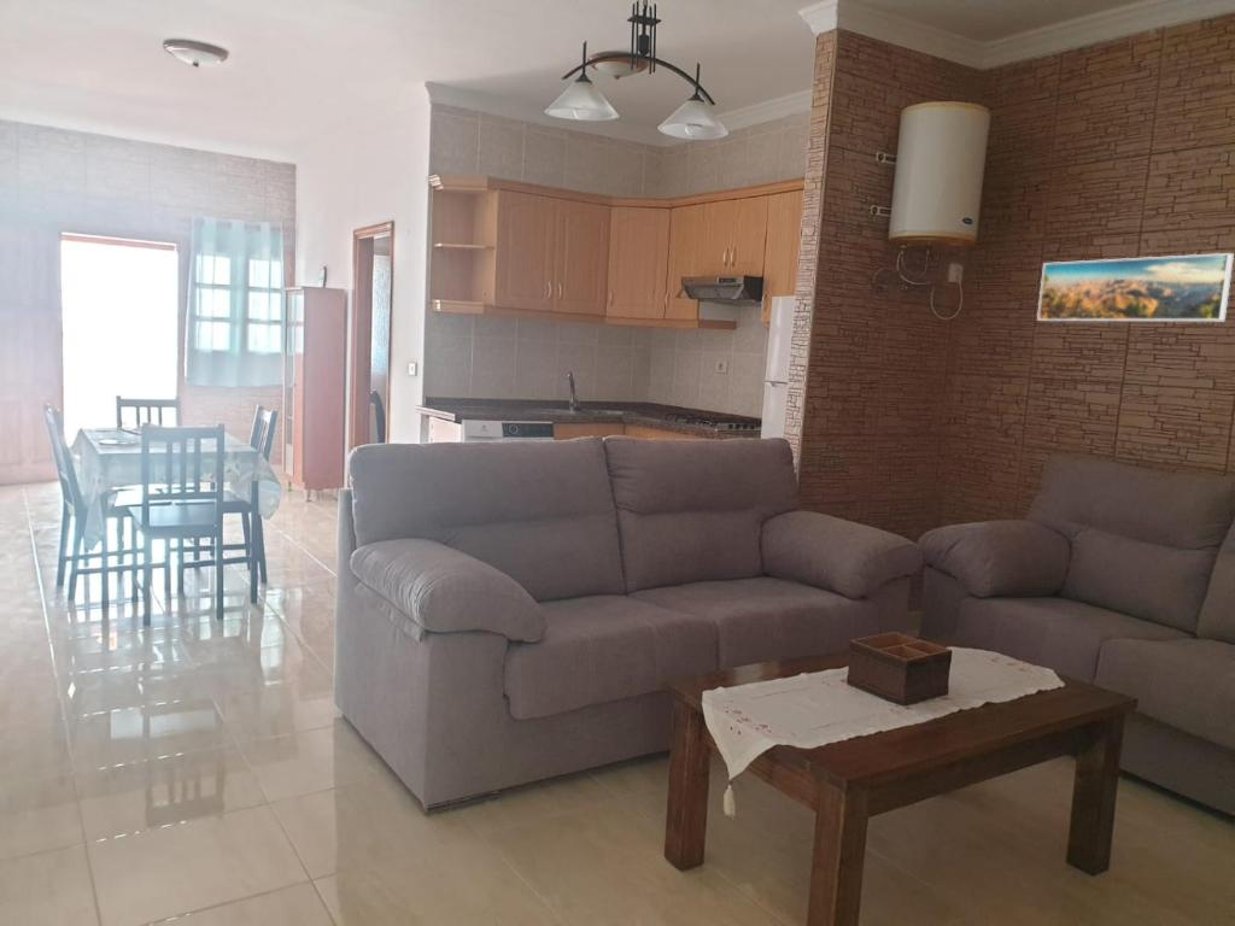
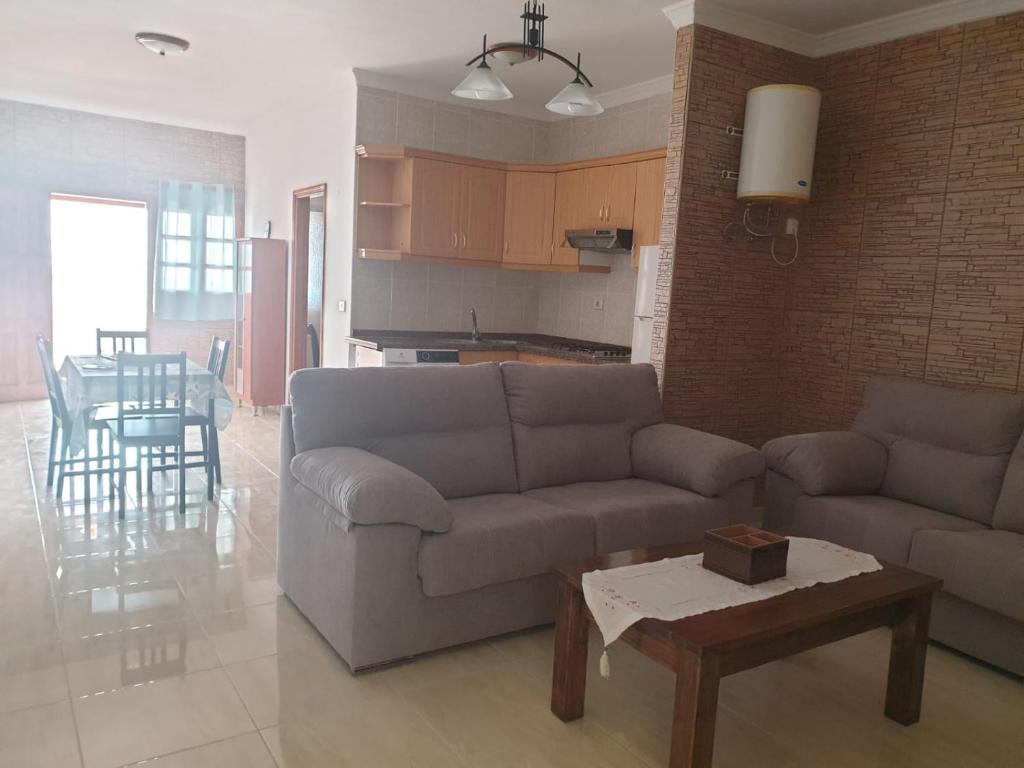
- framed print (1126, 289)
